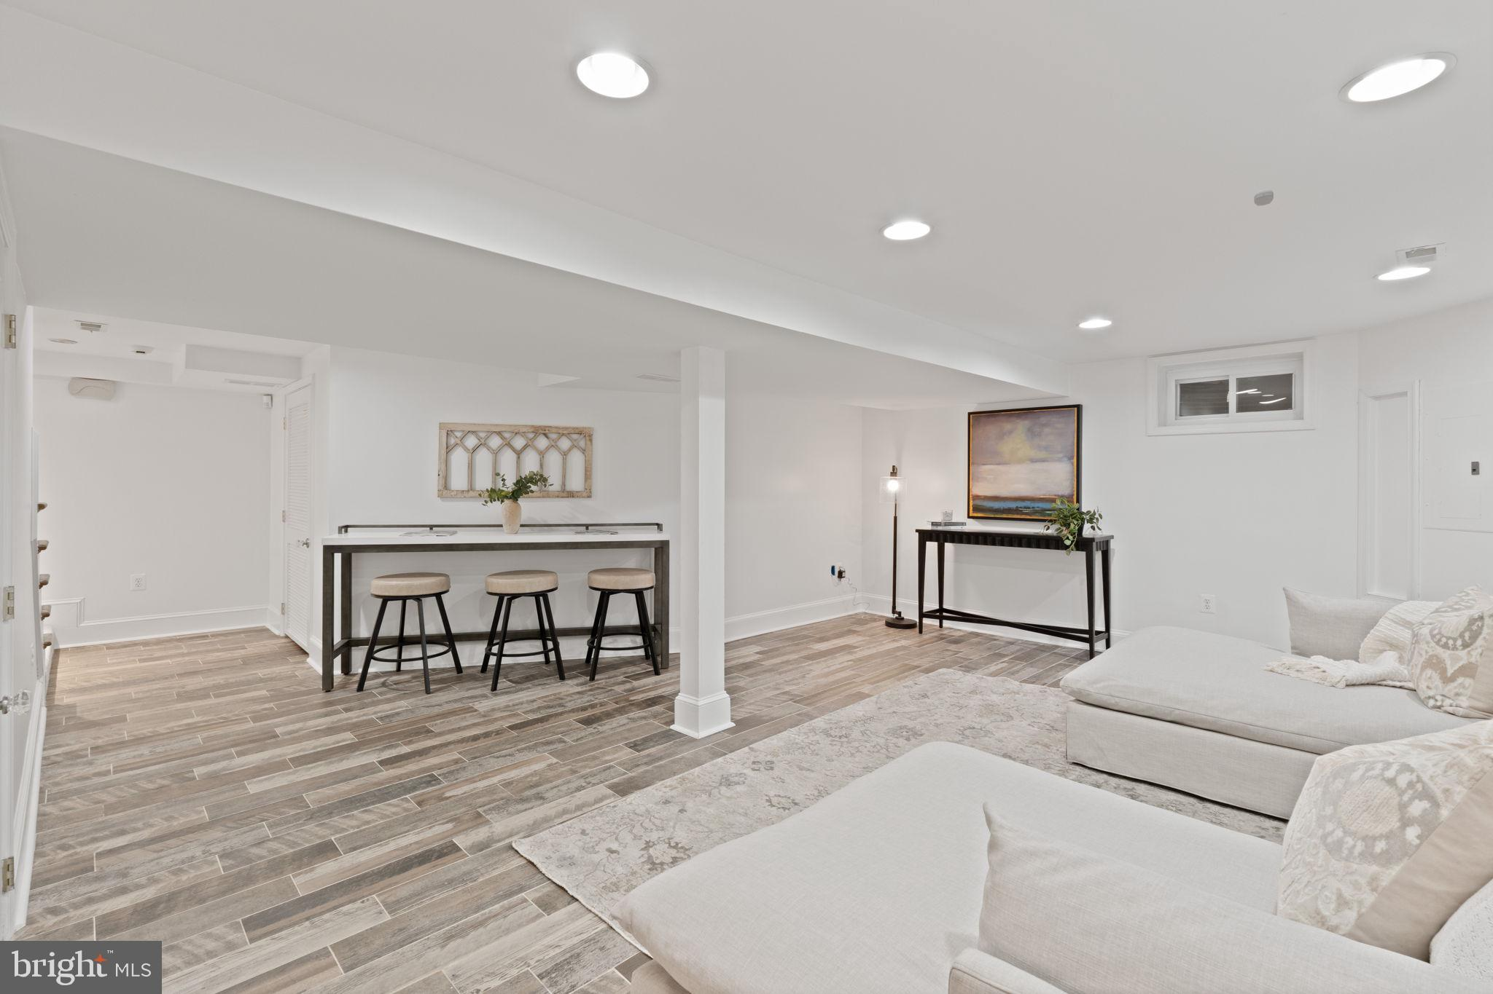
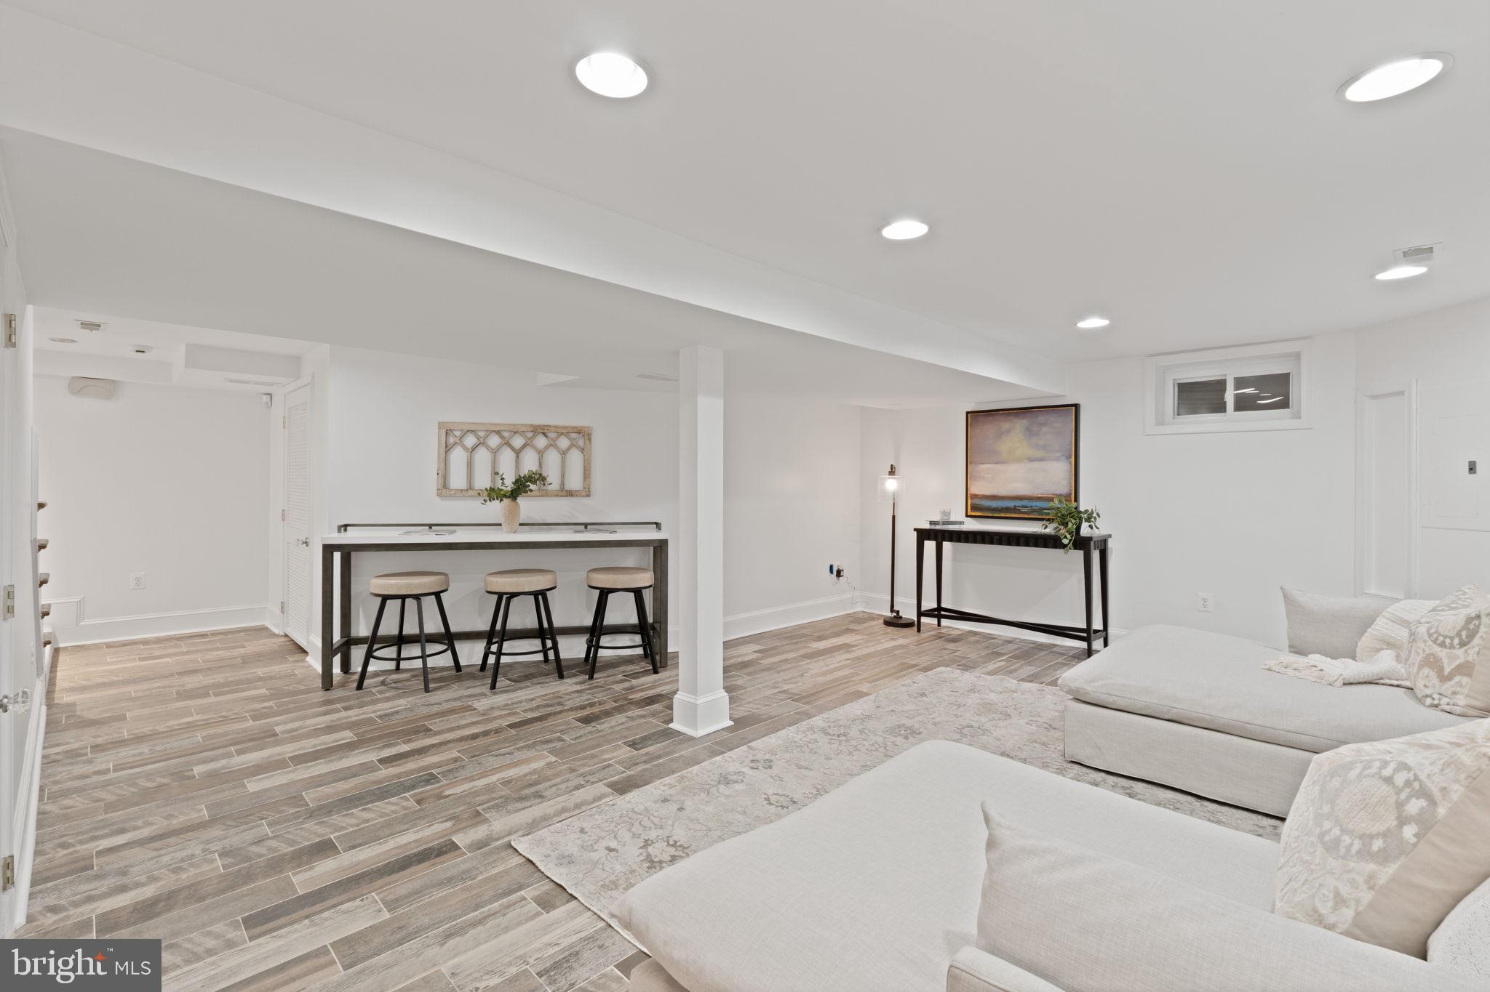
- smoke detector (1263, 199)
